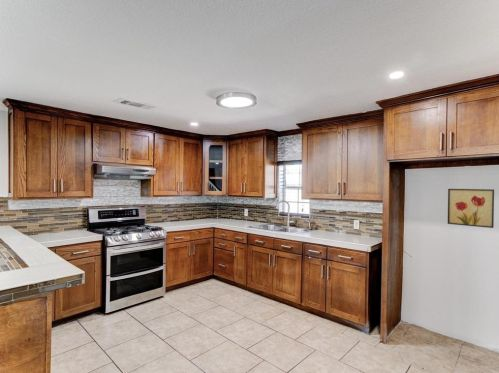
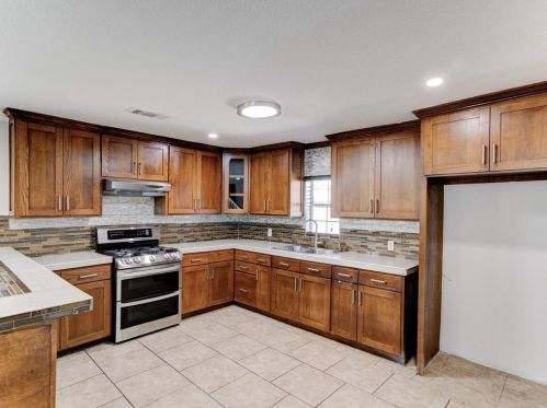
- wall art (470, 207)
